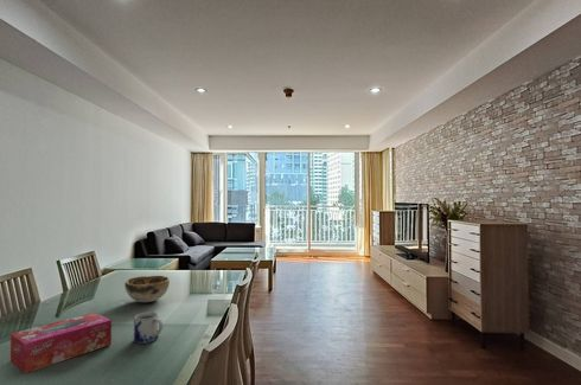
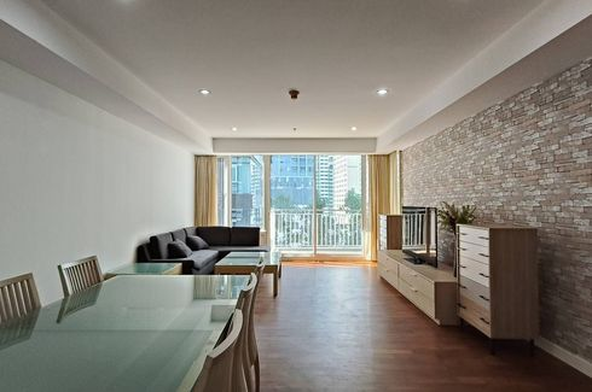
- mug (148, 327)
- tissue box (63, 339)
- decorative bowl (147, 290)
